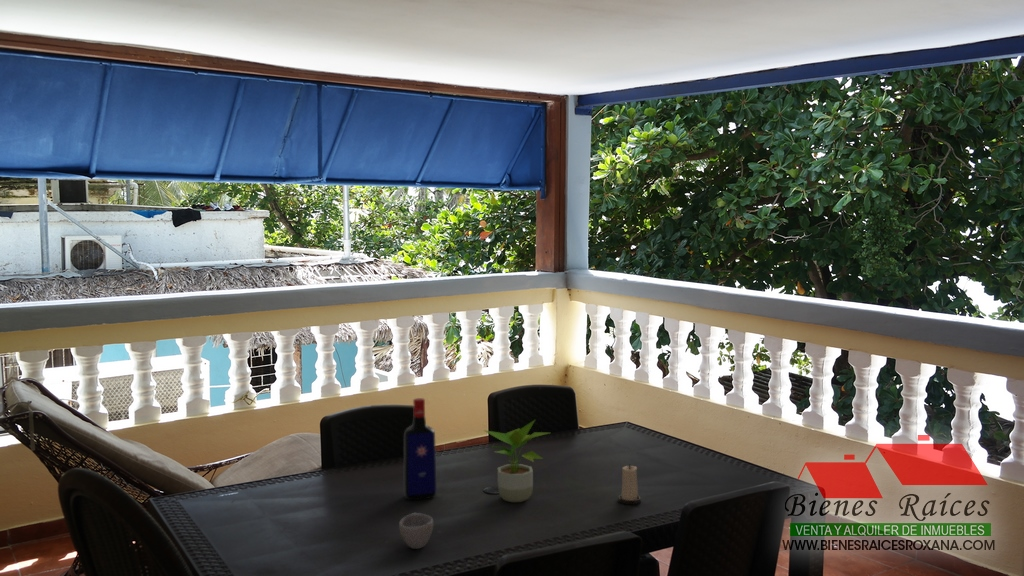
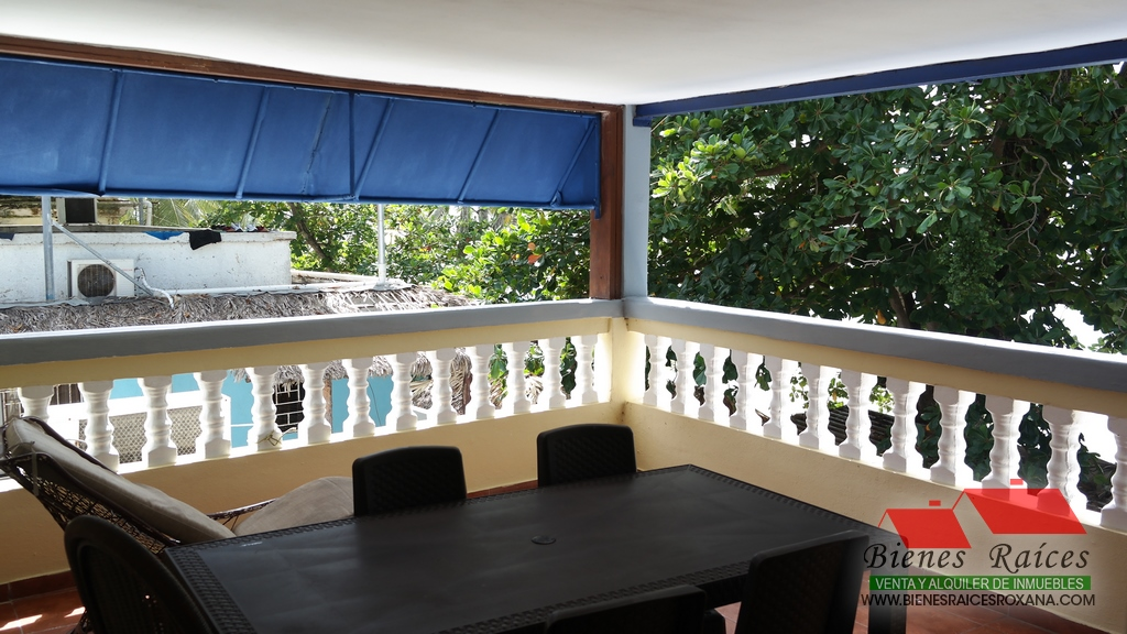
- liquor bottle (419, 448)
- cup (415, 530)
- potted plant (517, 458)
- candle (629, 482)
